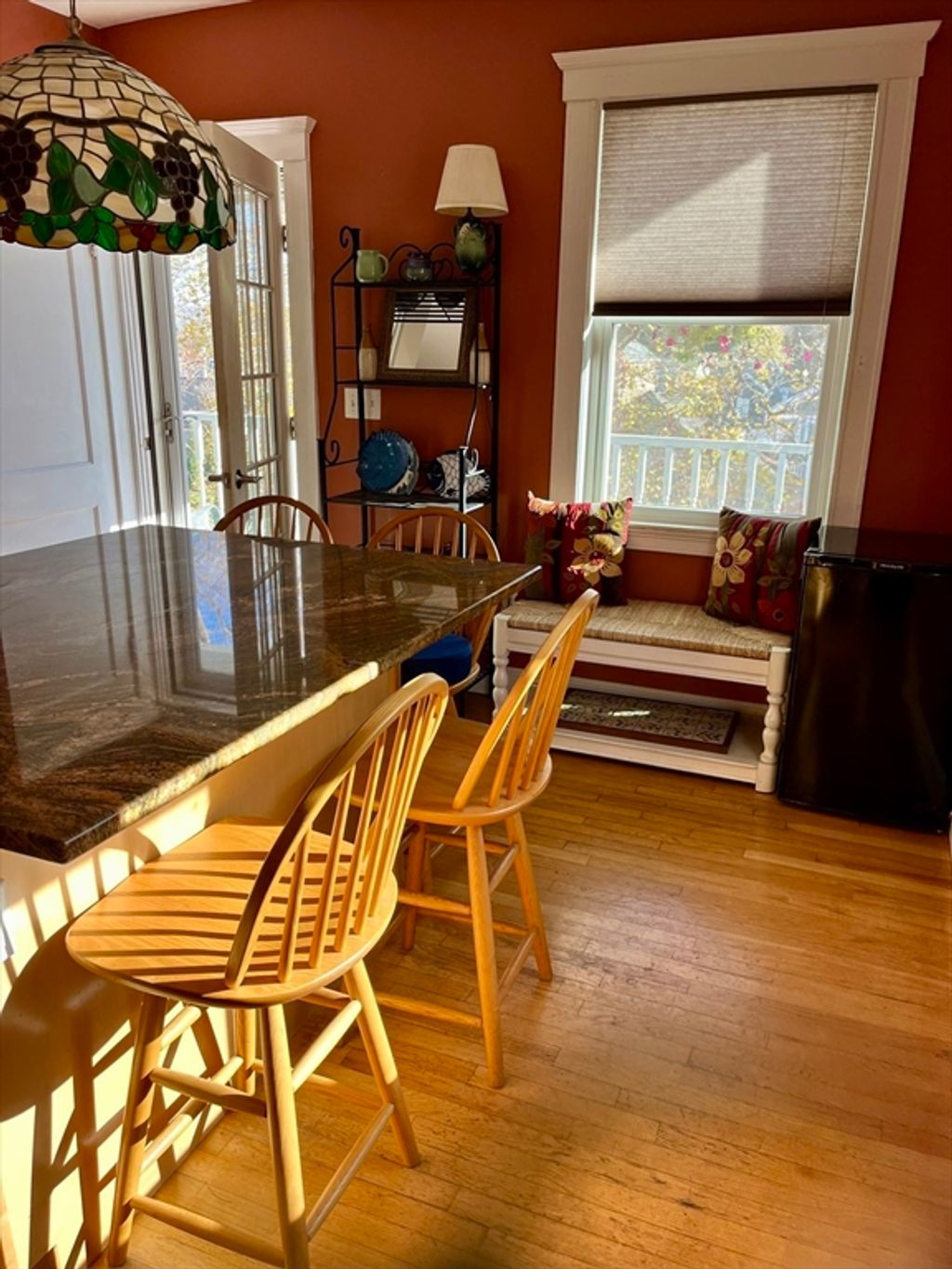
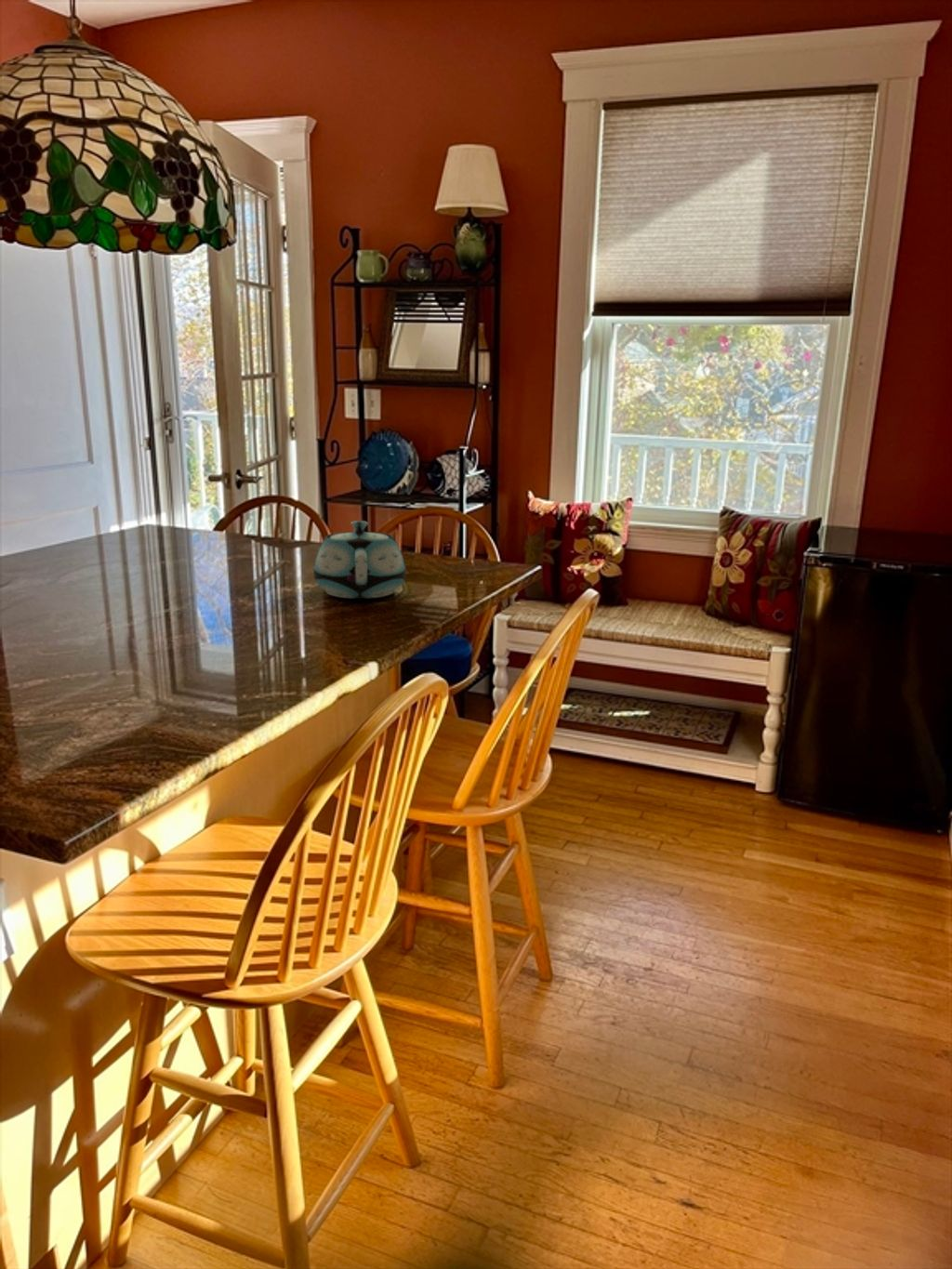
+ teapot (359, 556)
